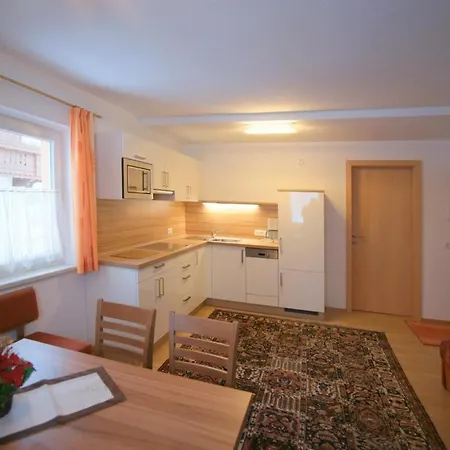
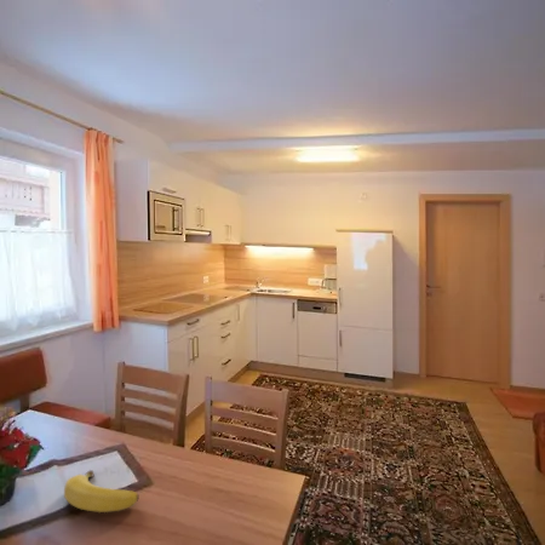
+ banana (102, 487)
